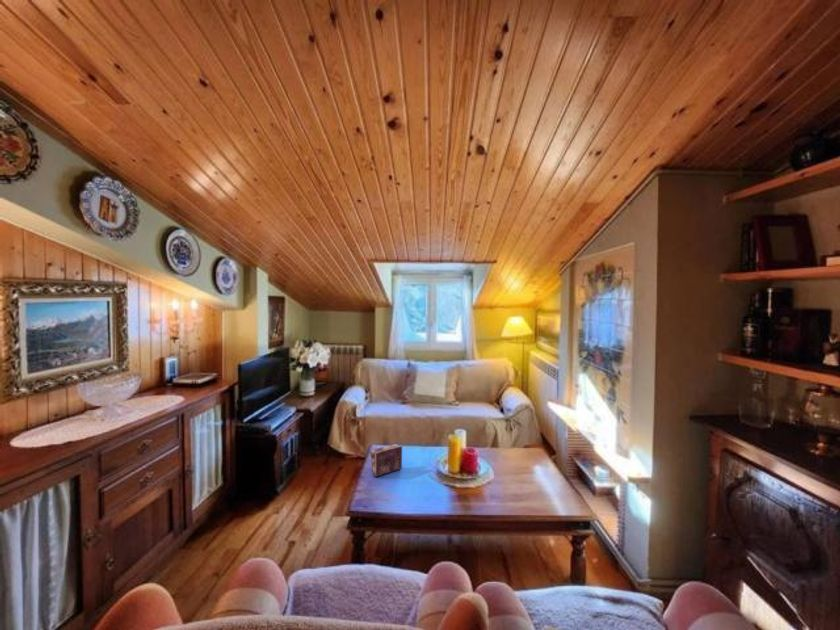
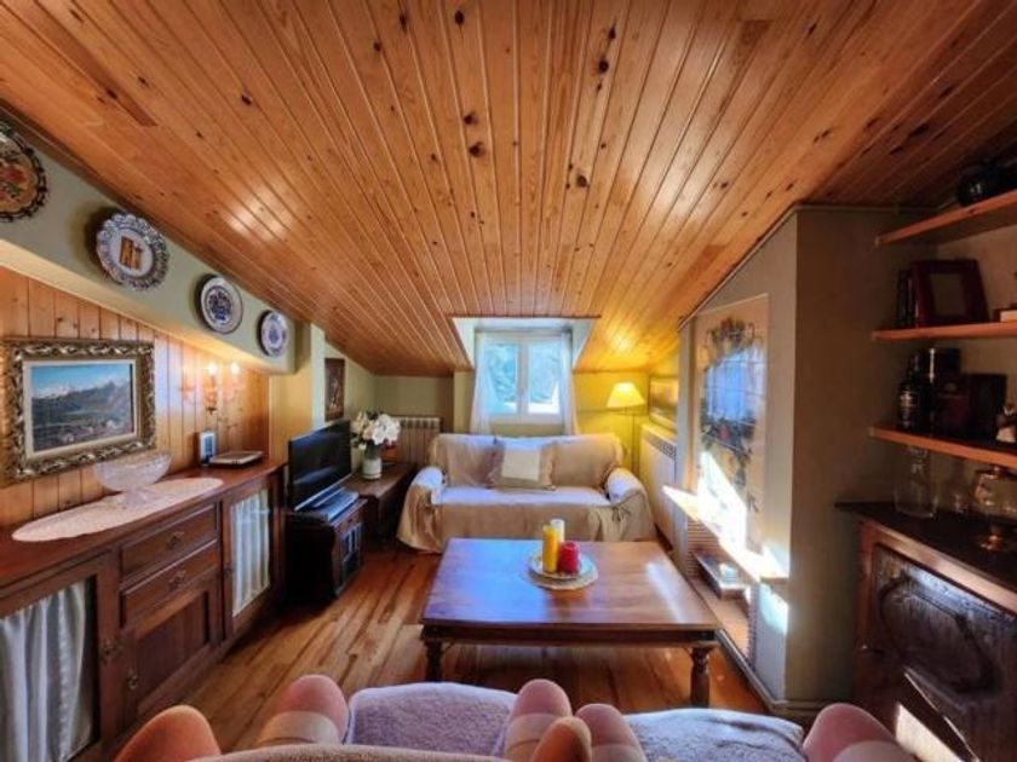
- book (386, 459)
